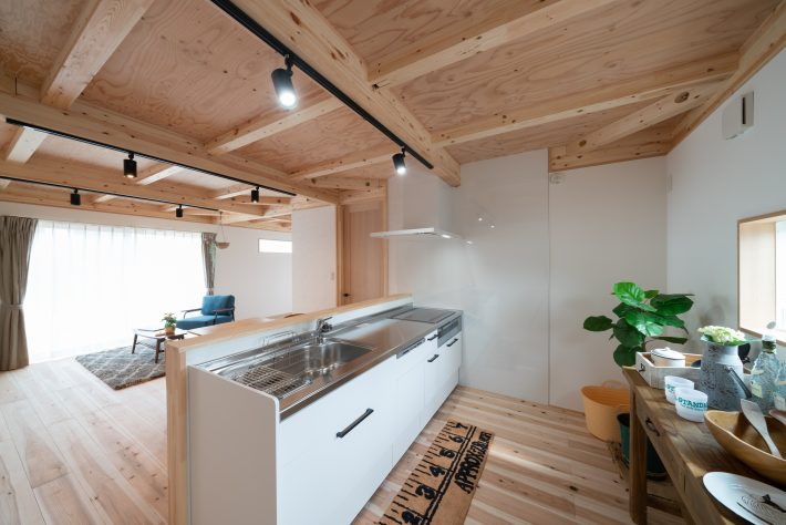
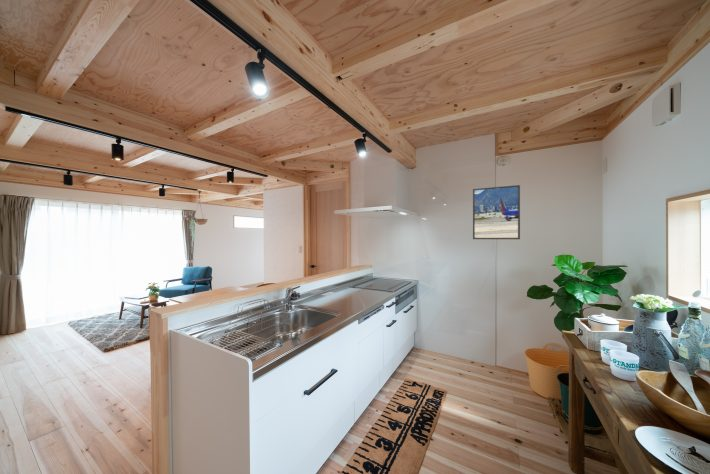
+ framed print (495, 213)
